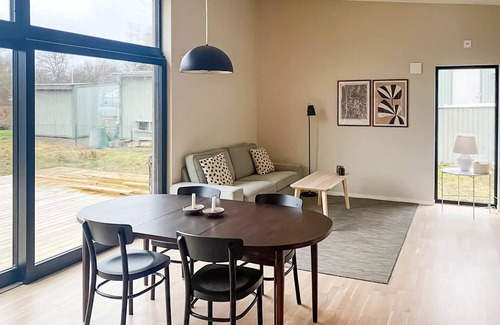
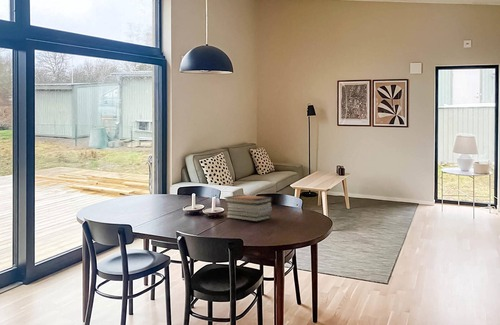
+ book stack (248, 207)
